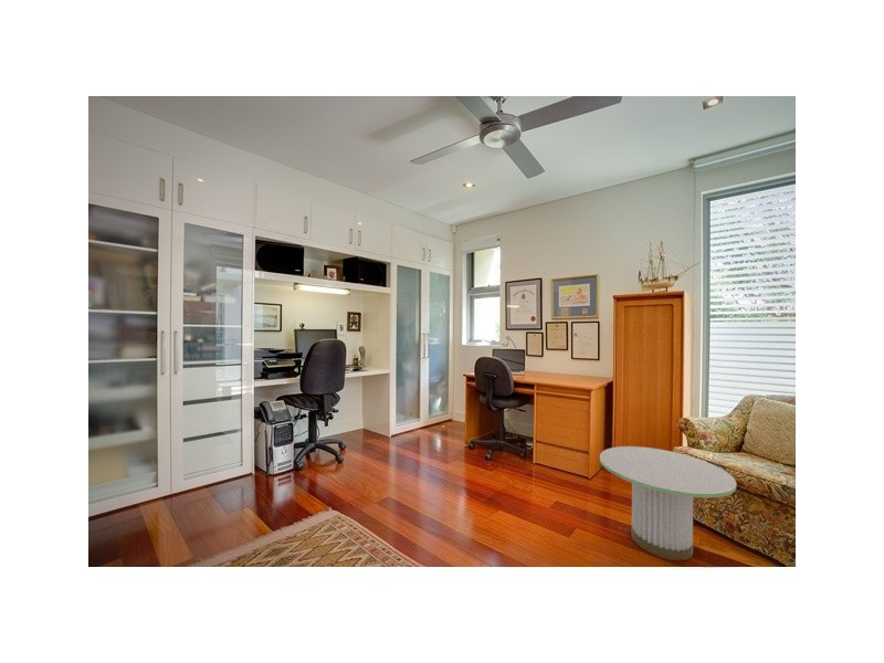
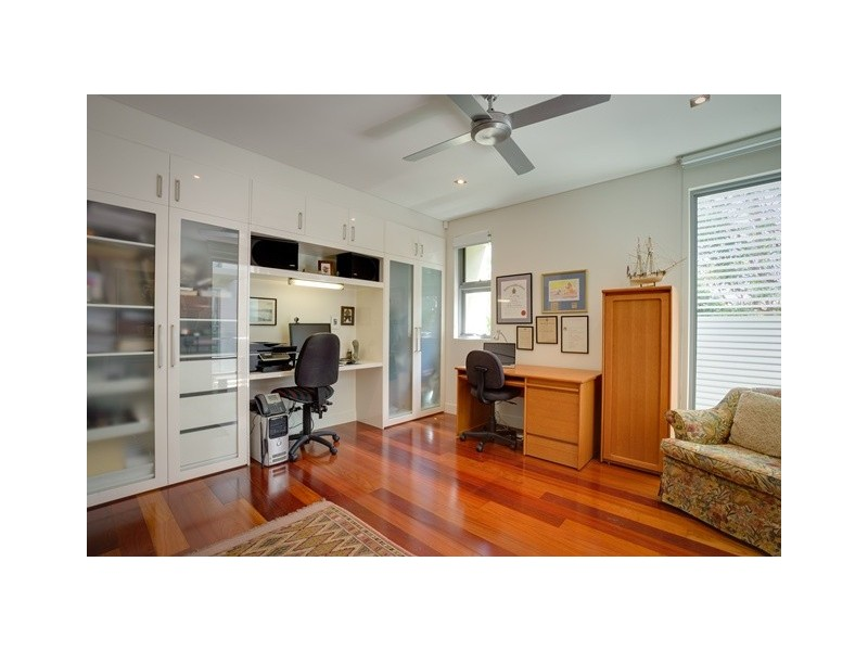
- side table (661, 504)
